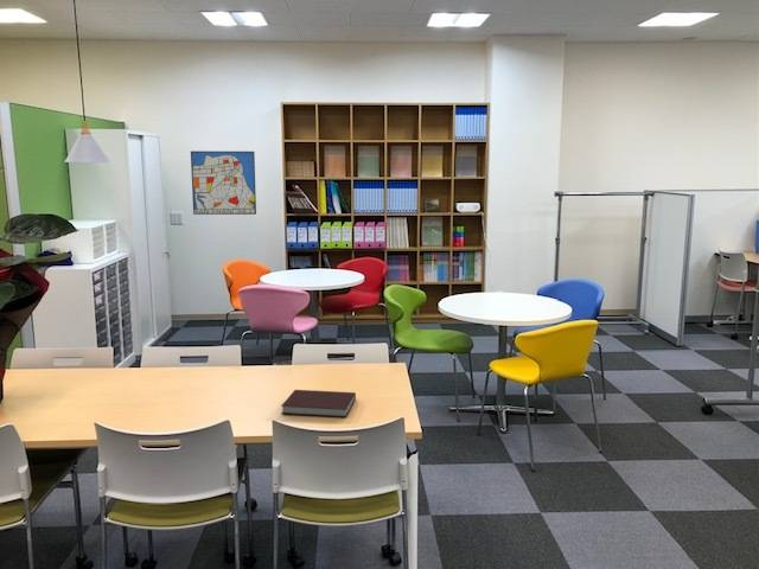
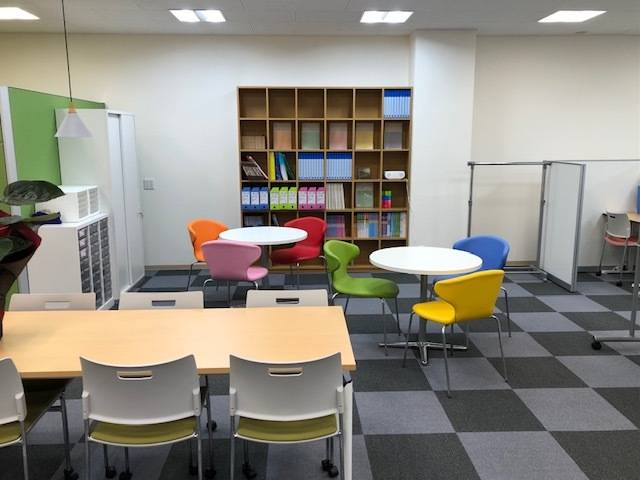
- wall art (223, 183)
- notebook (319, 402)
